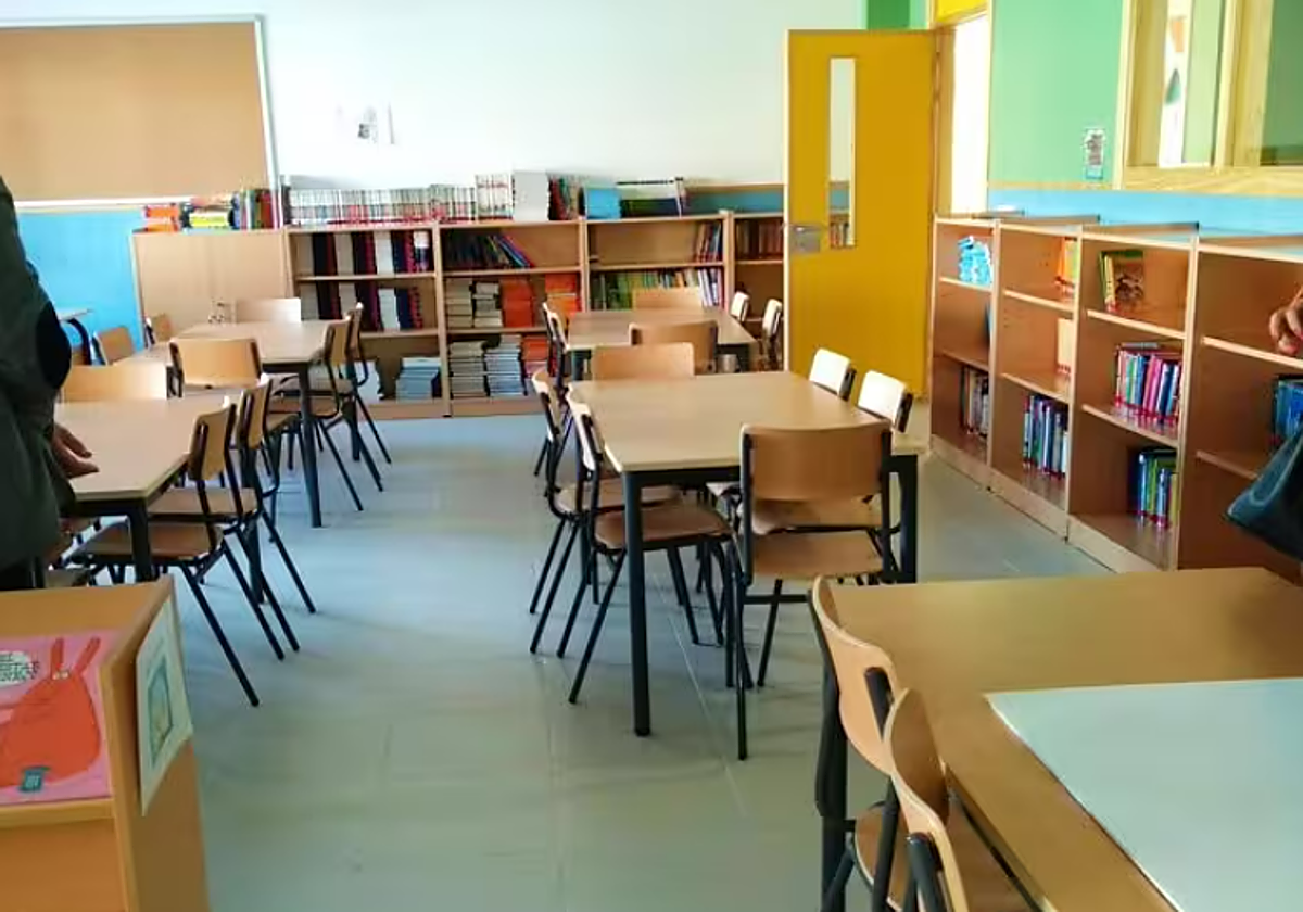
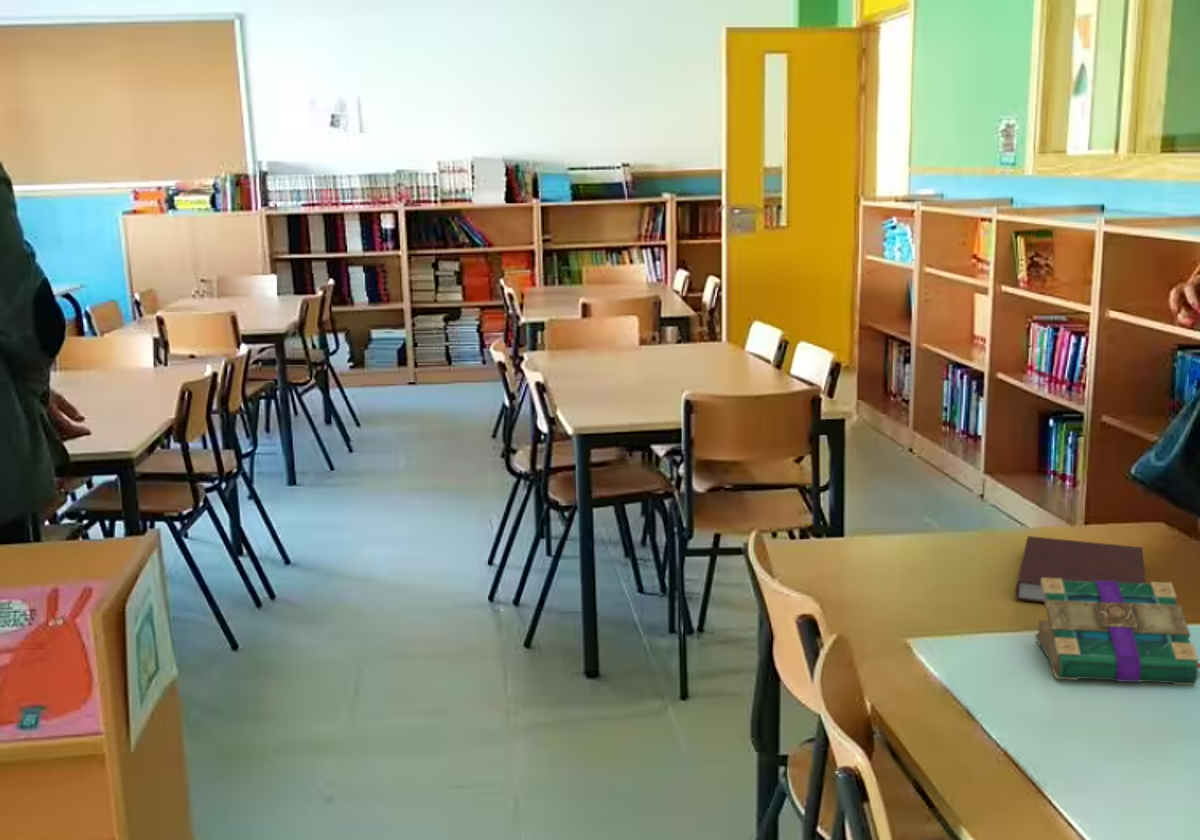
+ book (1127, 628)
+ notebook (1081, 572)
